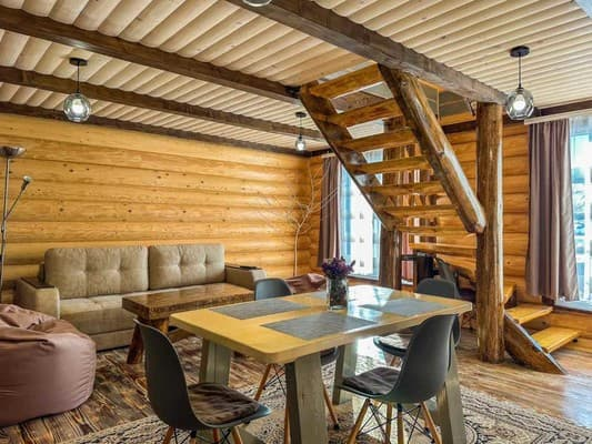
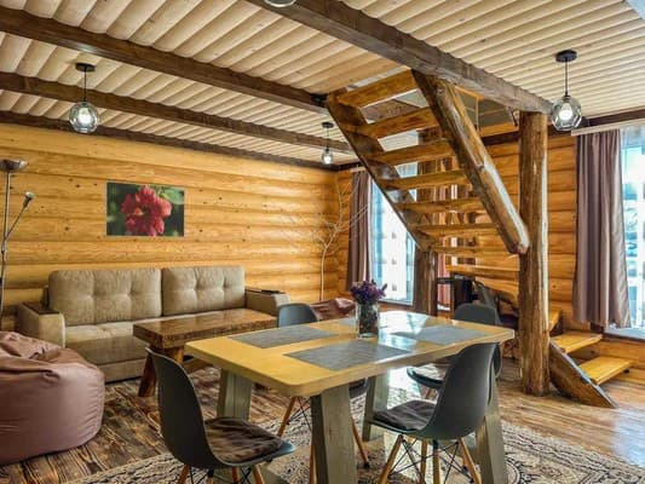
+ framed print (146, 211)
